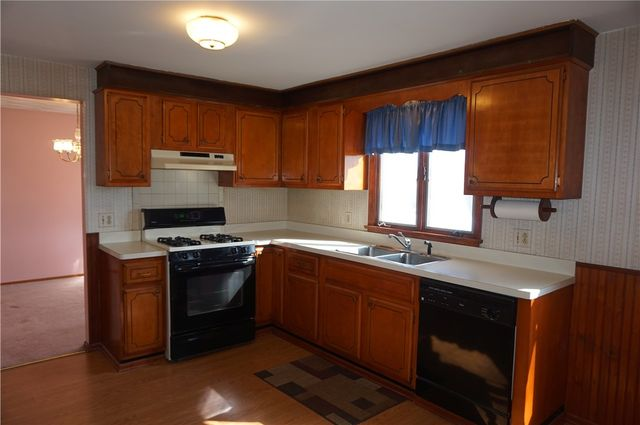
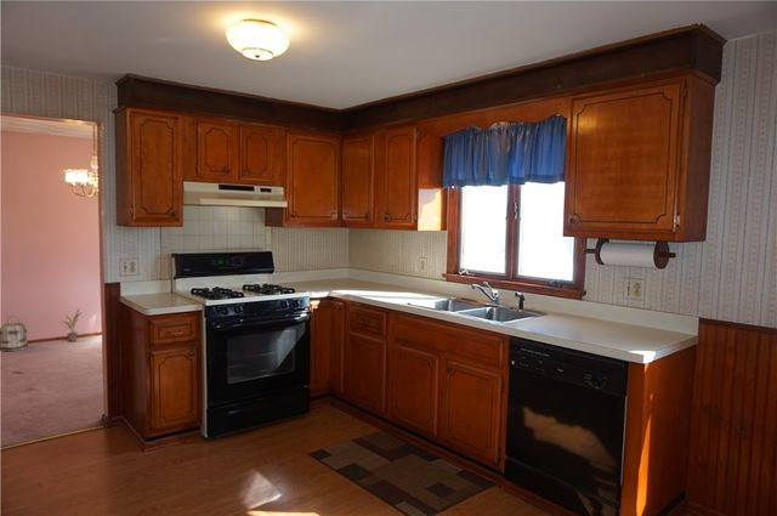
+ potted plant (73, 325)
+ basket (13, 331)
